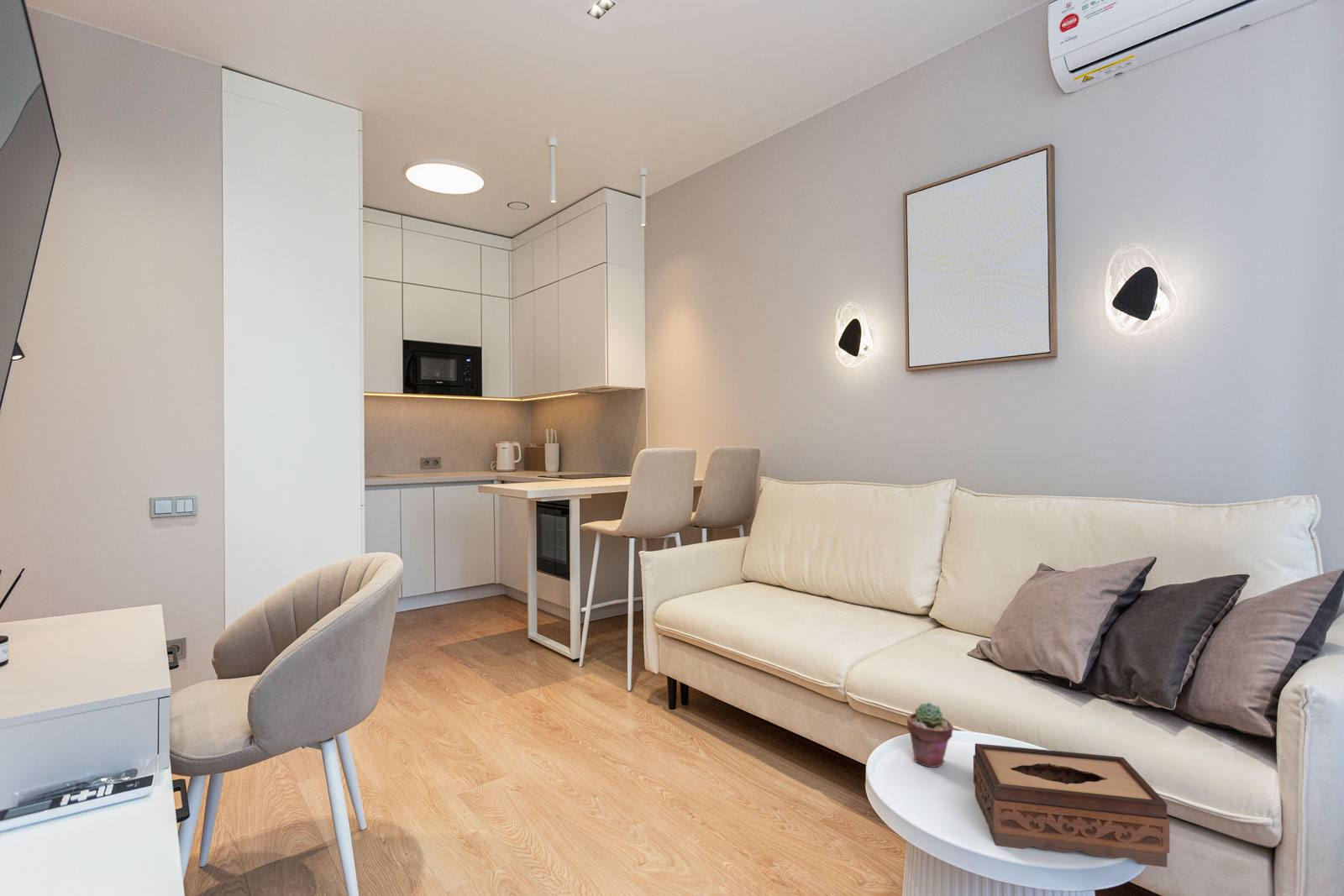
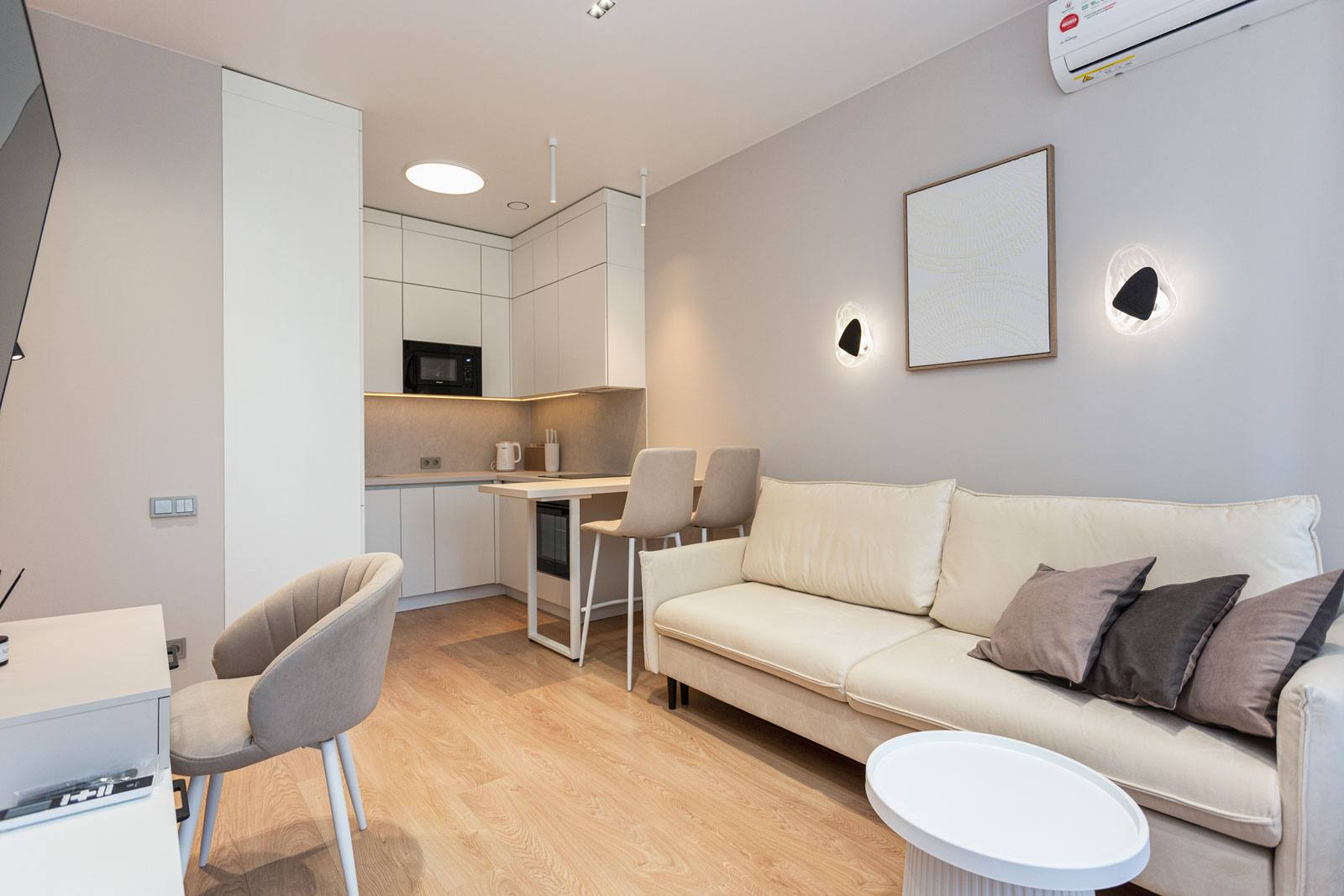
- tissue box (1062, 799)
- potted succulent (929, 732)
